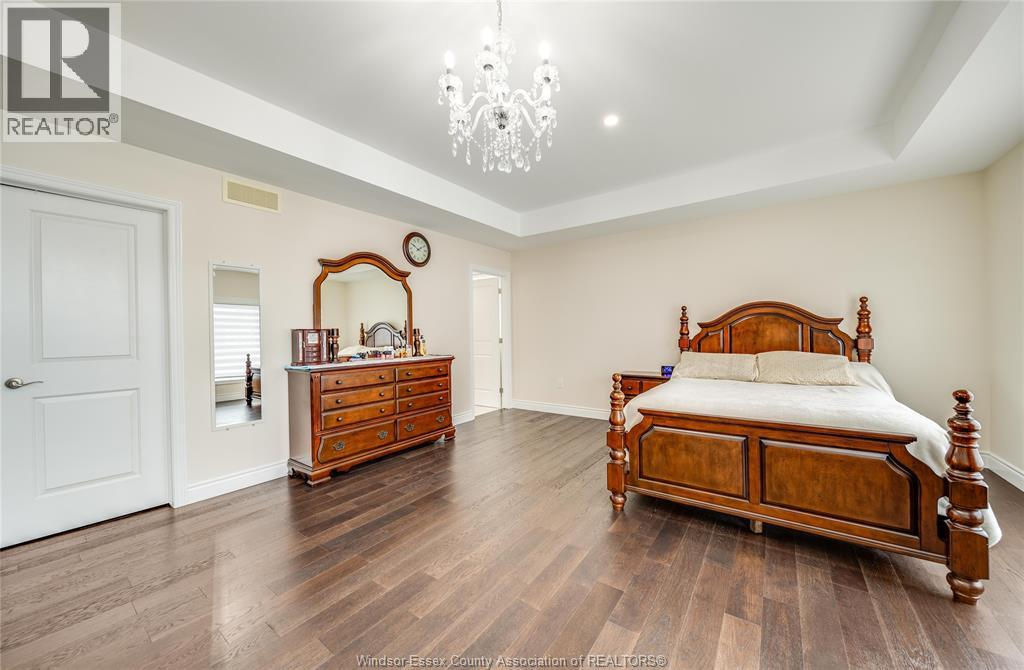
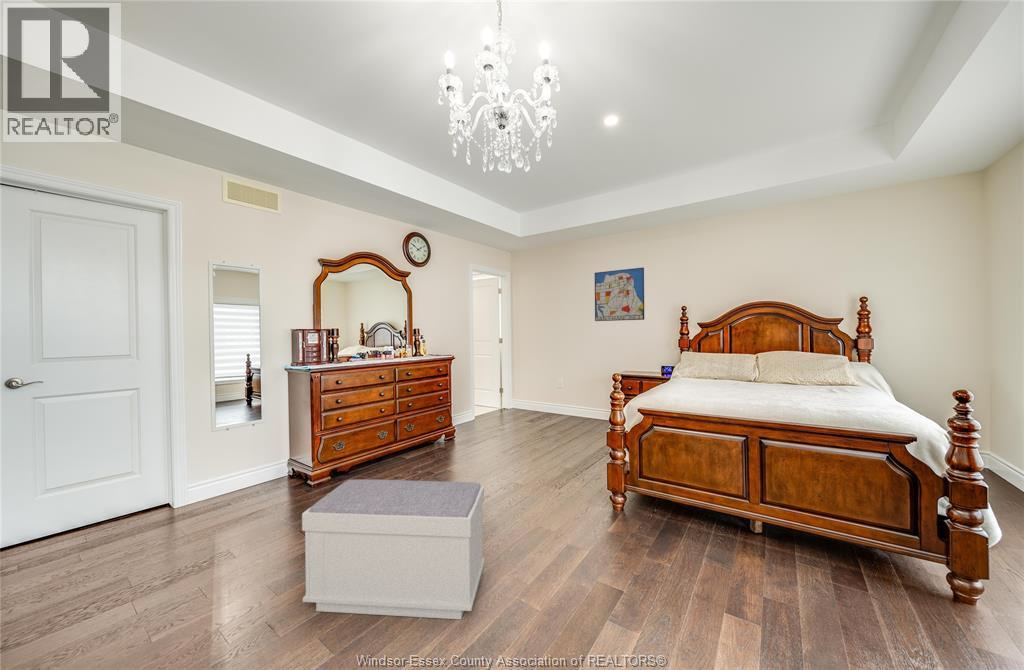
+ bench (401, 541)
+ wall art (618, 295)
